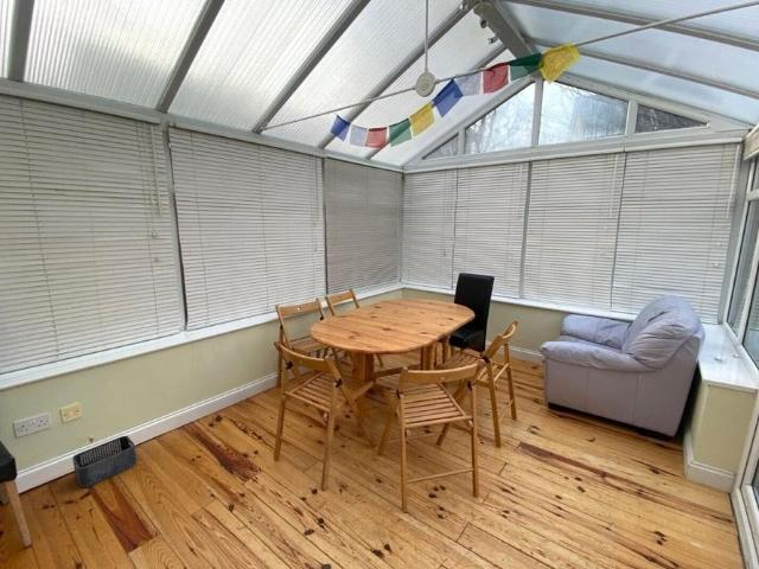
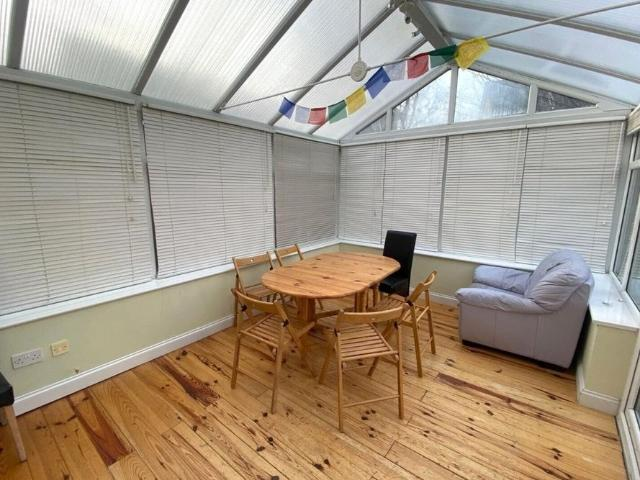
- storage bin (106, 460)
